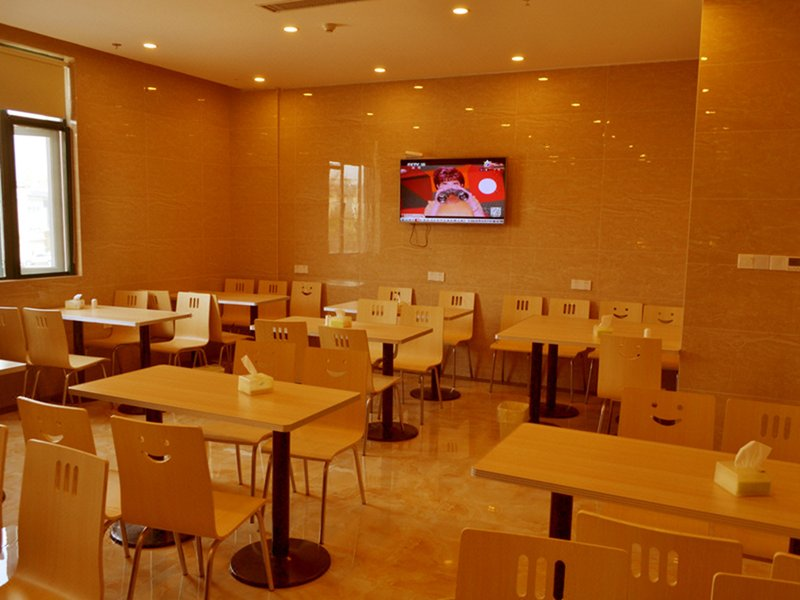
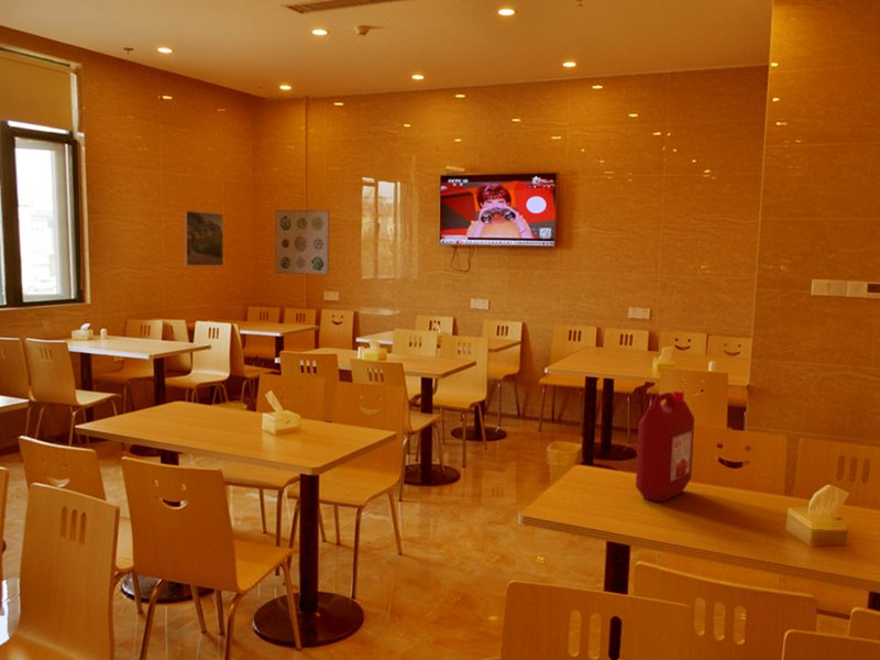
+ ketchup jug (666, 443)
+ wall art (301, 242)
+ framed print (204, 239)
